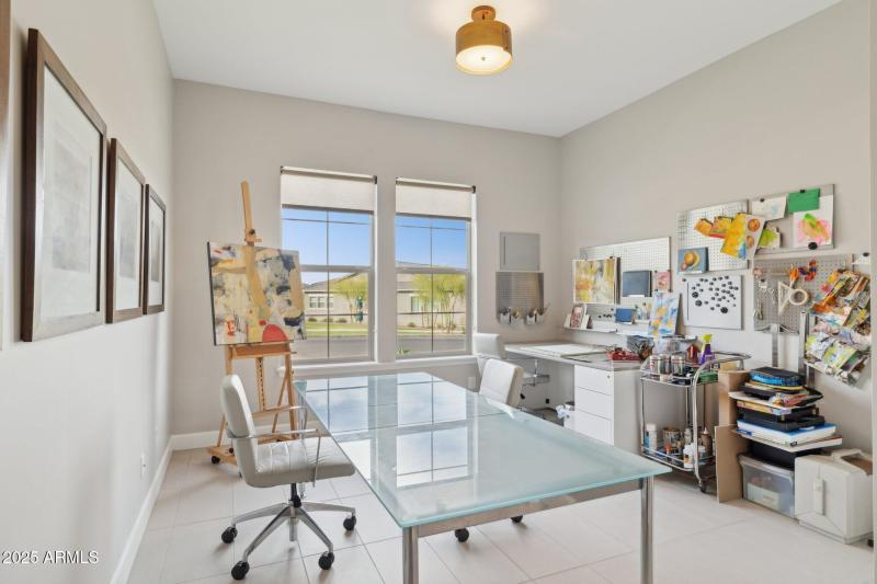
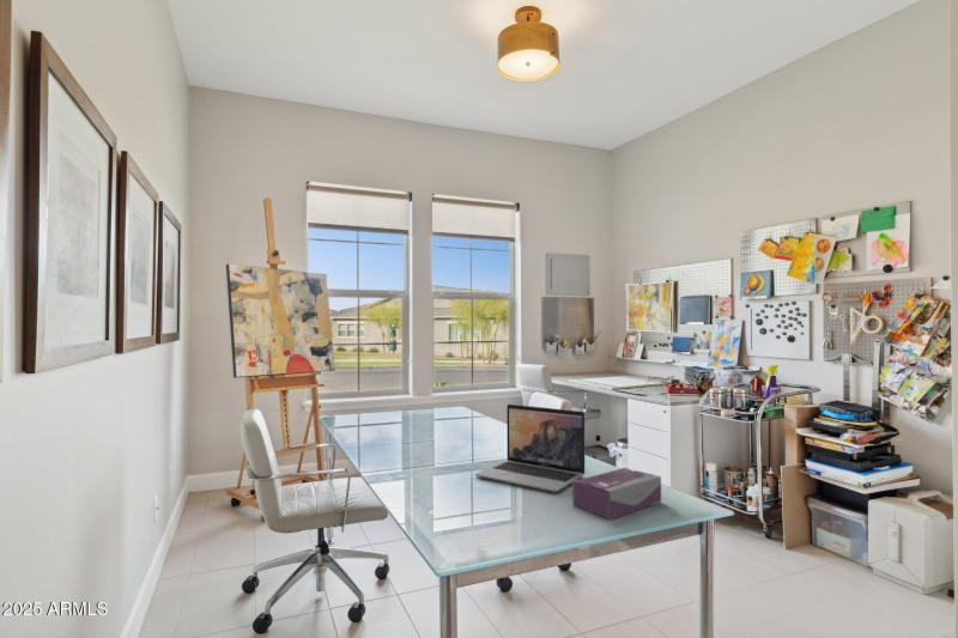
+ laptop (529, 444)
+ tissue box (617, 490)
